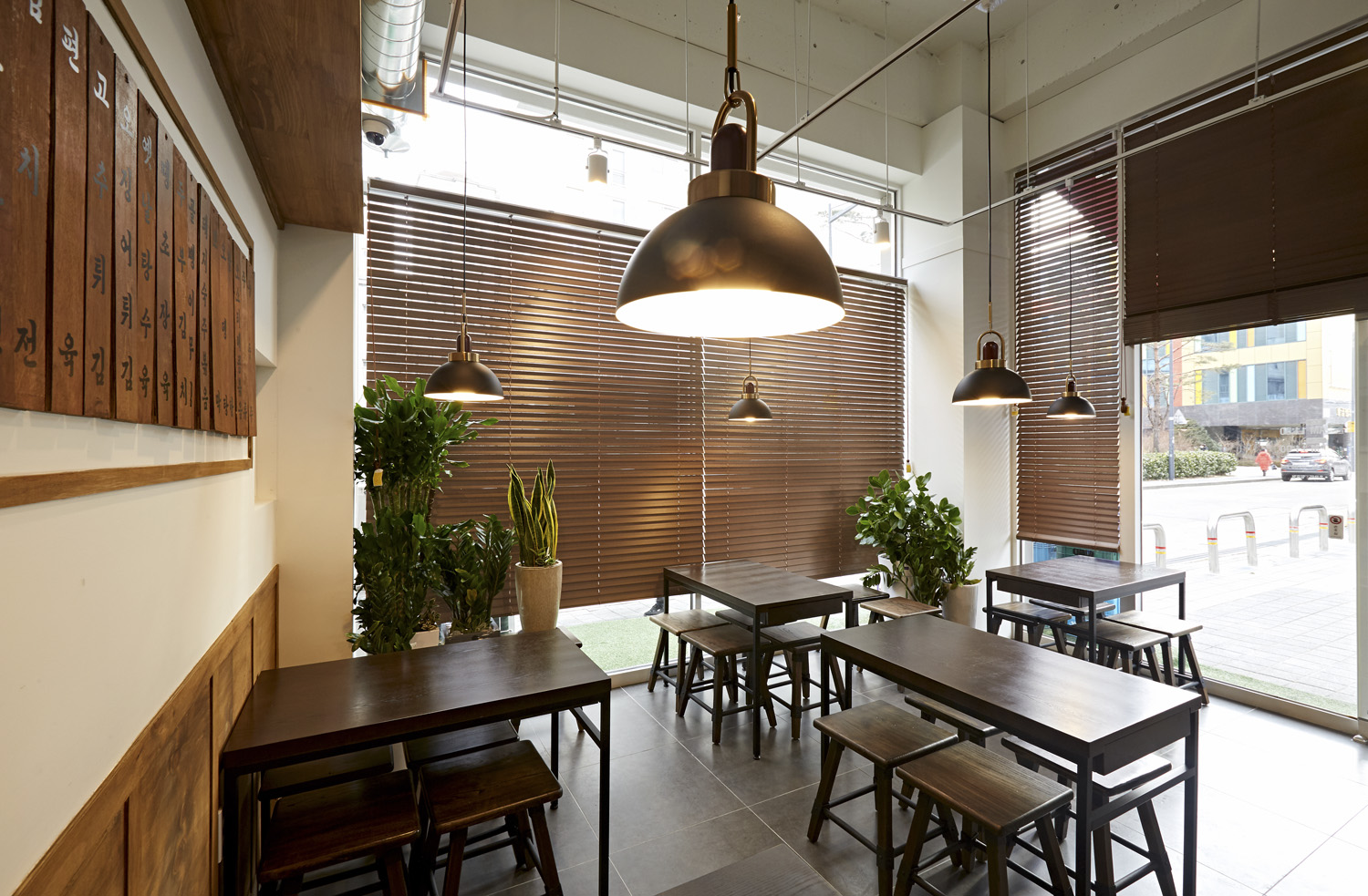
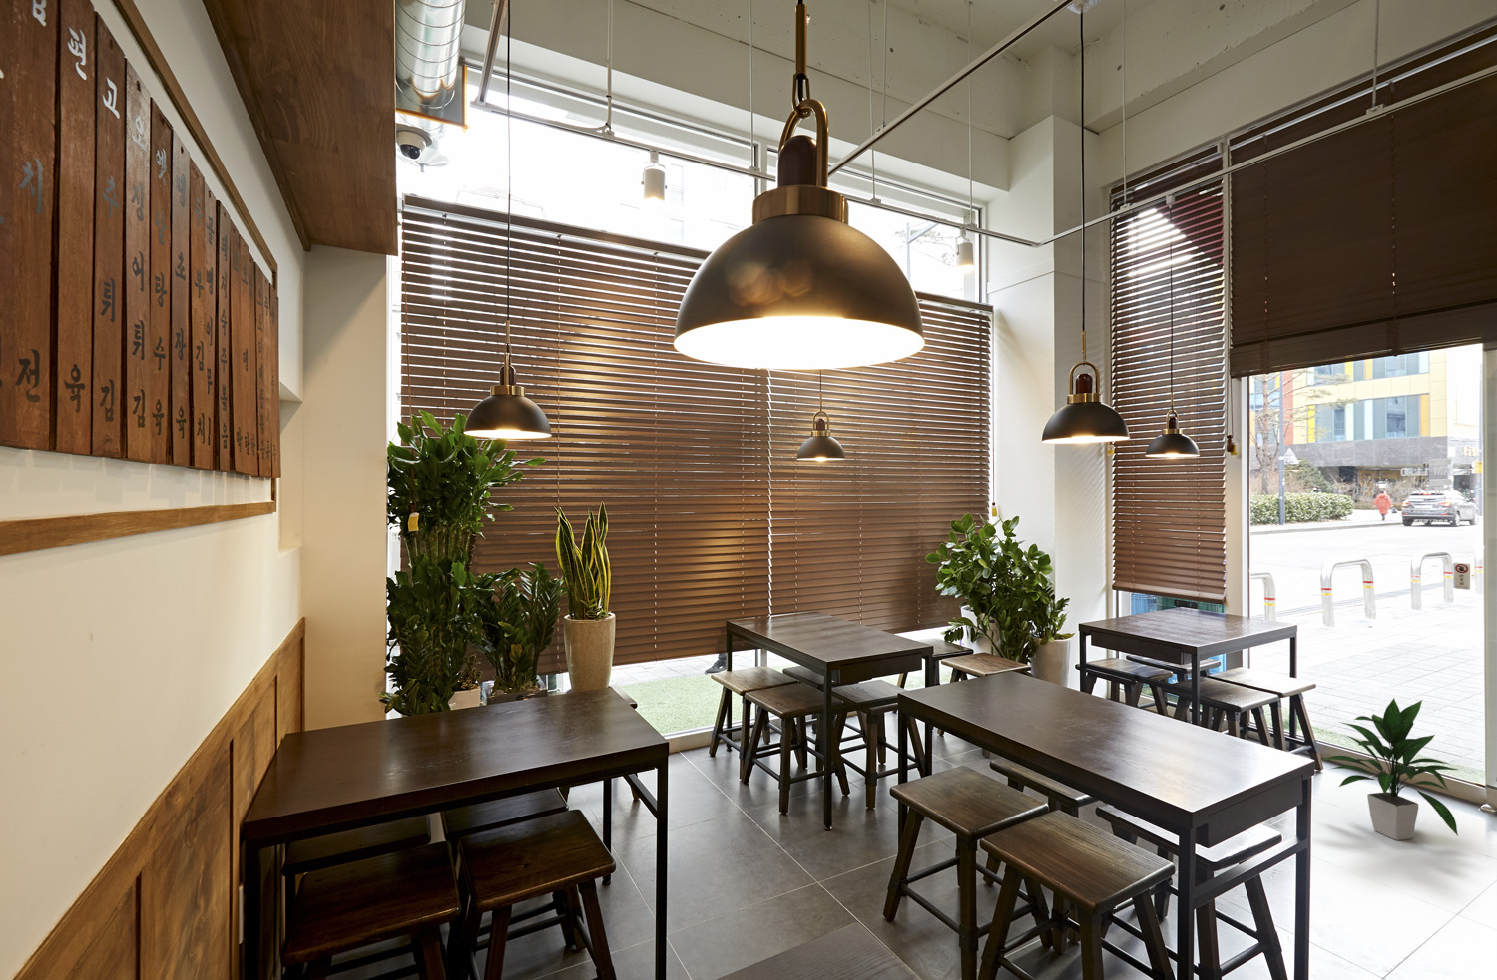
+ indoor plant (1395, 769)
